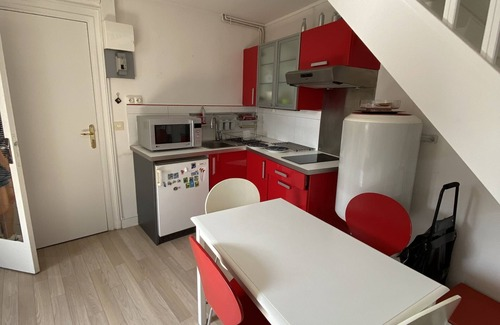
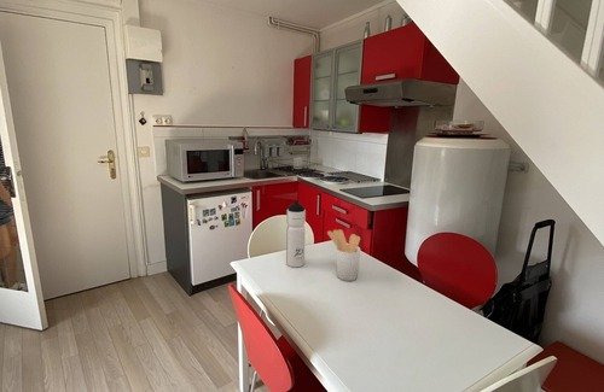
+ water bottle (295, 233)
+ utensil holder (343, 253)
